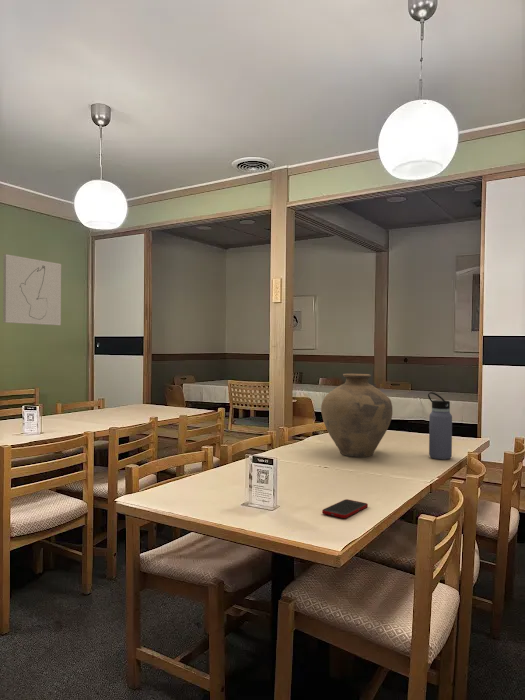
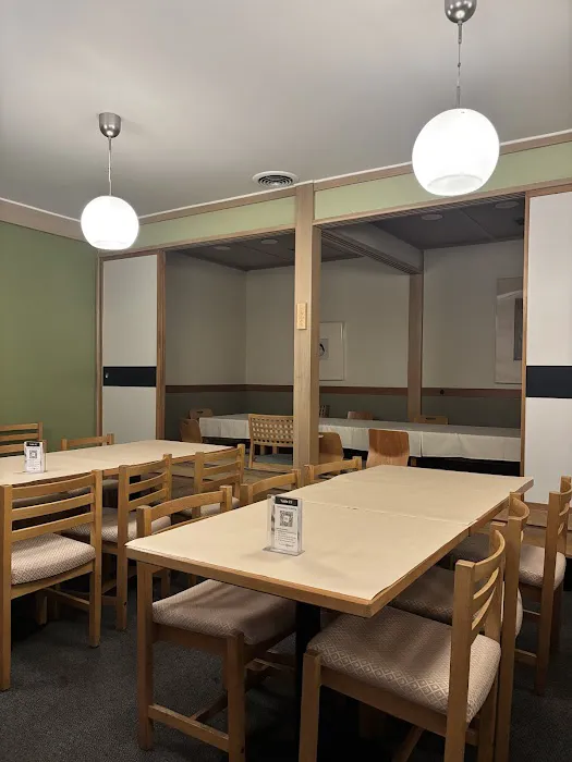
- cell phone (345, 508)
- wall art (33, 291)
- vase (356, 414)
- water bottle (439, 424)
